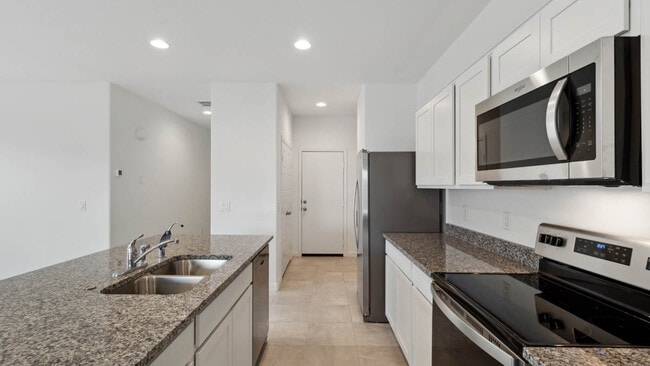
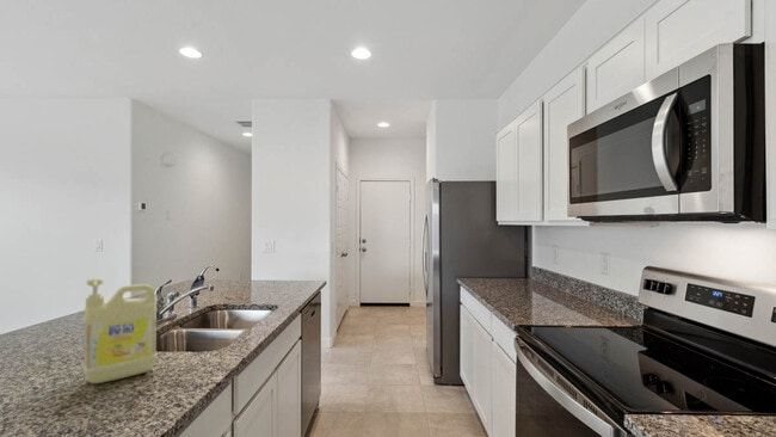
+ detergent (121, 326)
